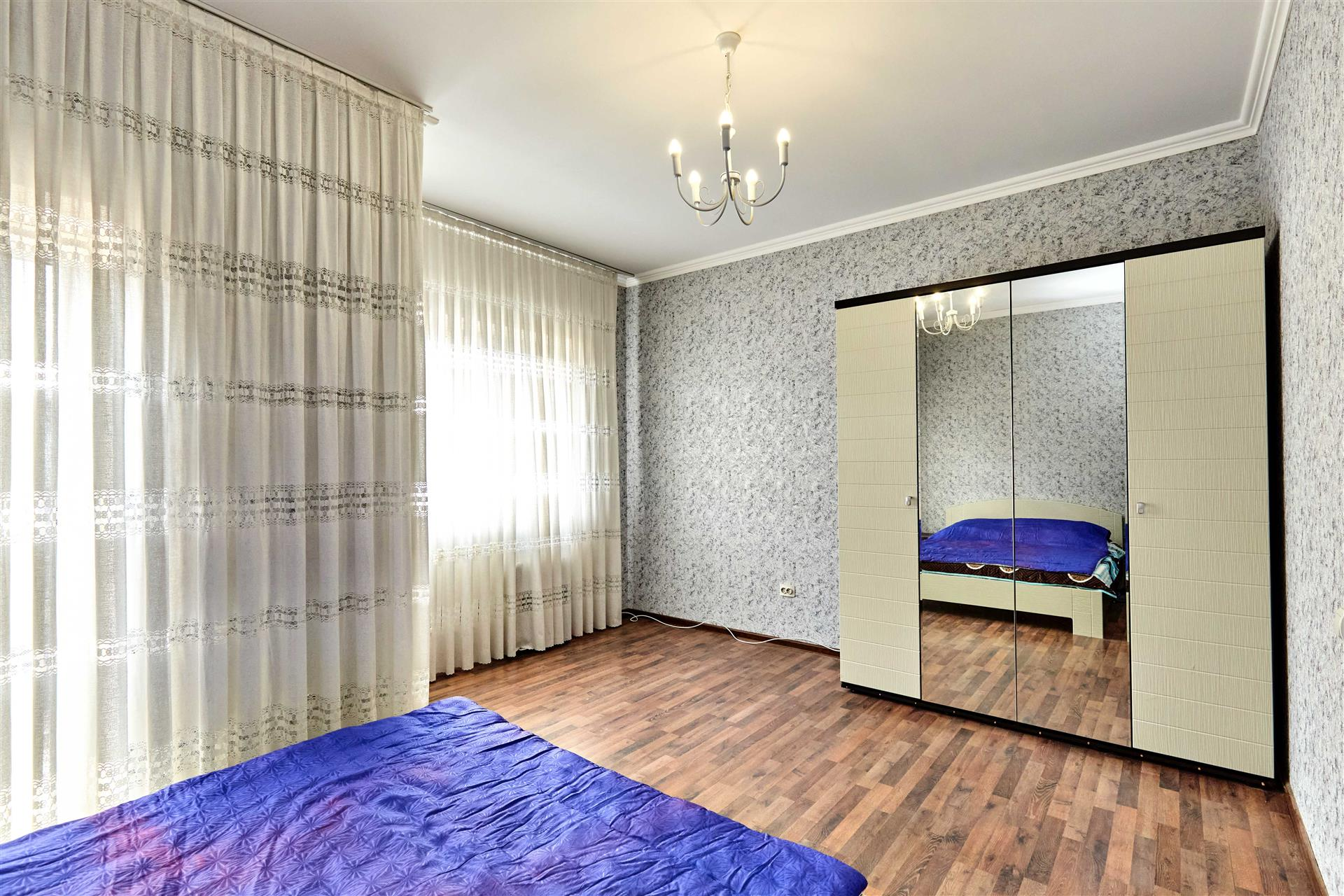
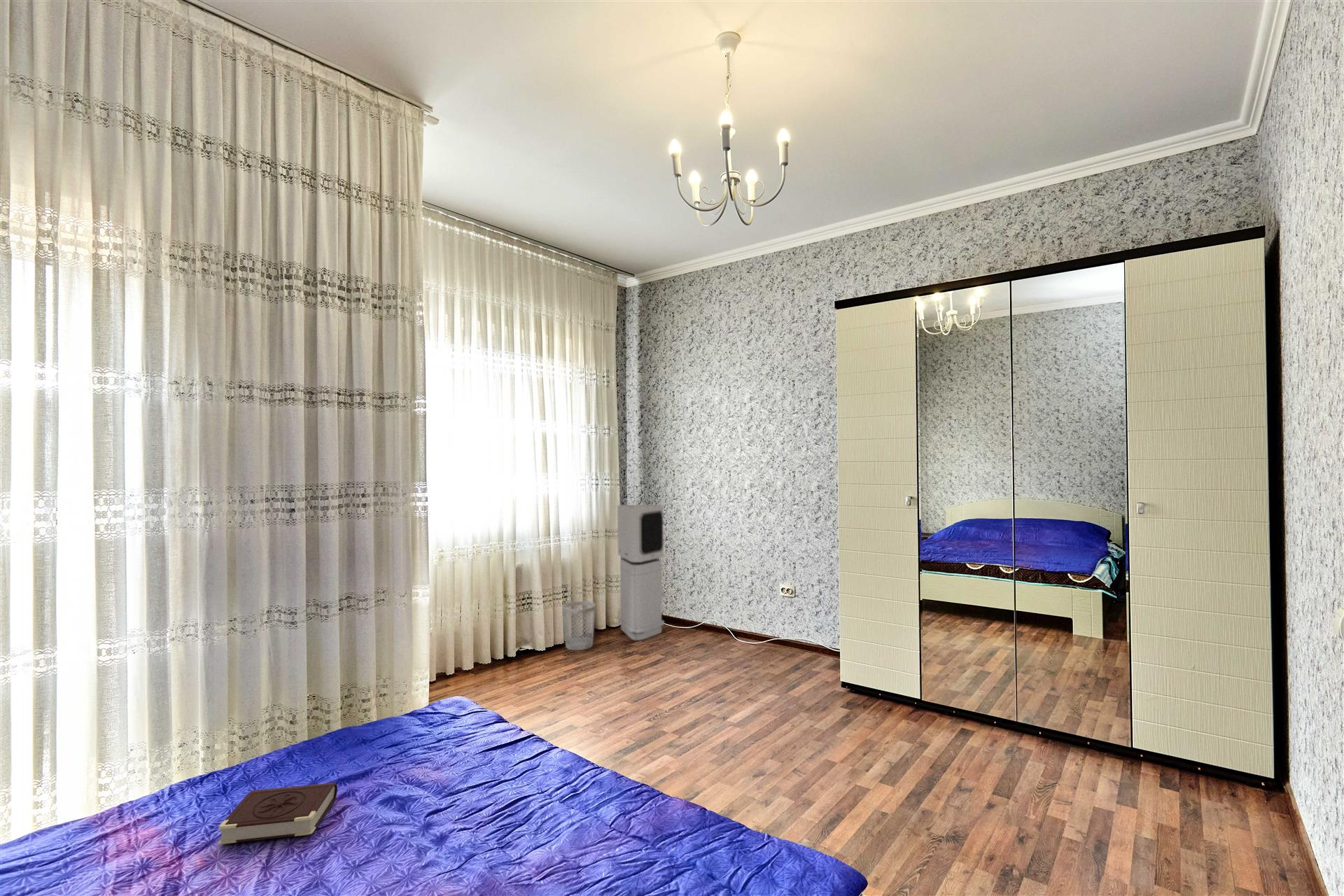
+ wastebasket (579, 625)
+ air purifier (636, 569)
+ book (281, 810)
